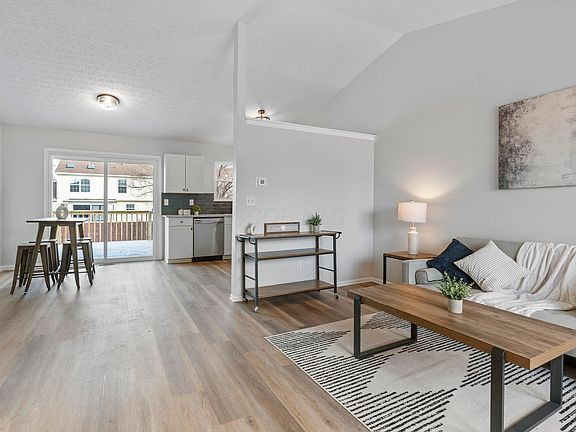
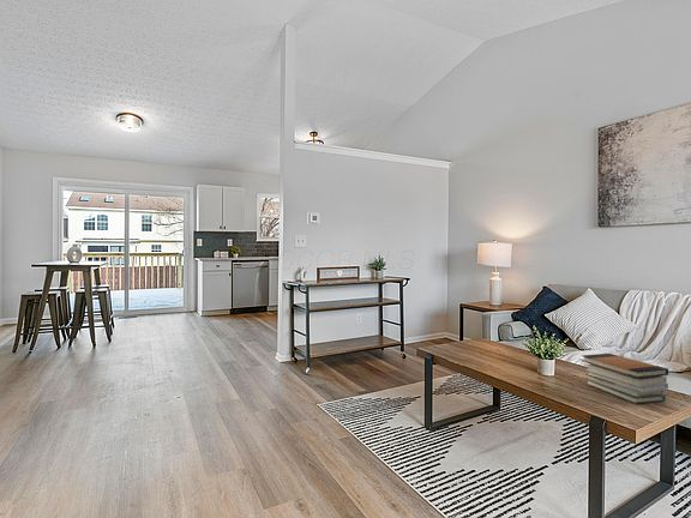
+ book stack (623, 377)
